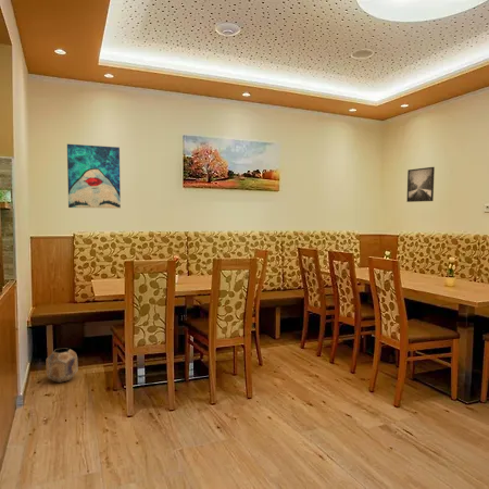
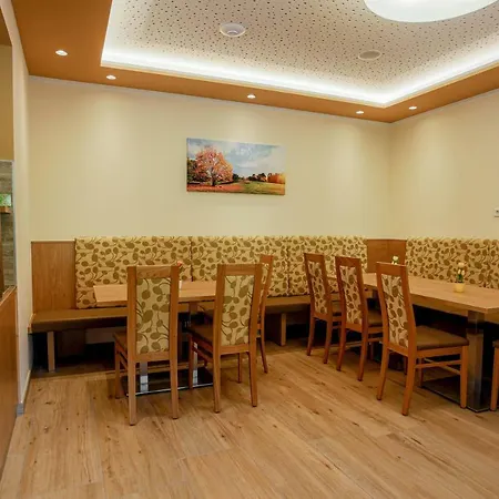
- planter (62, 364)
- wall art (93, 176)
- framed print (419, 185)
